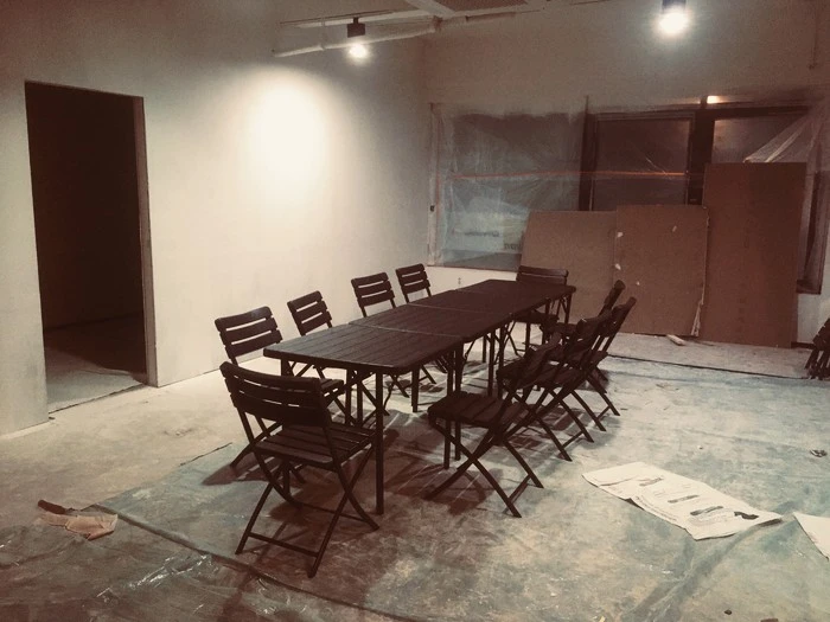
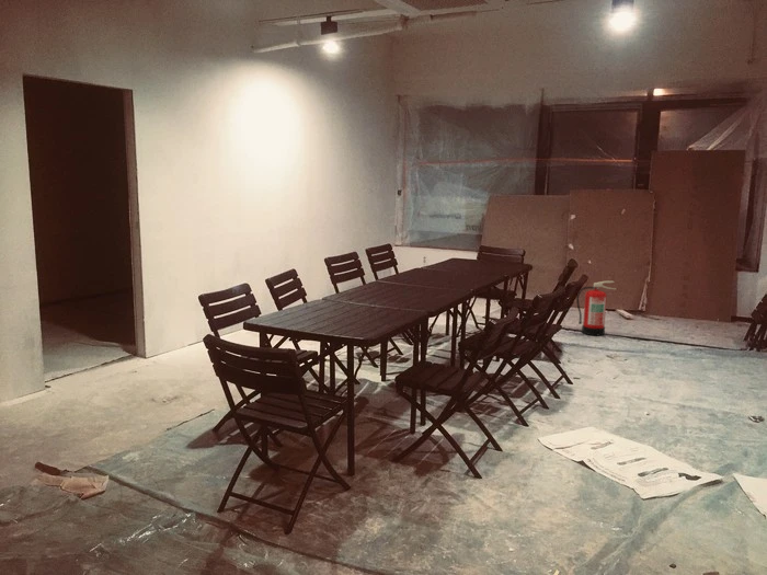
+ fire extinguisher (595, 307)
